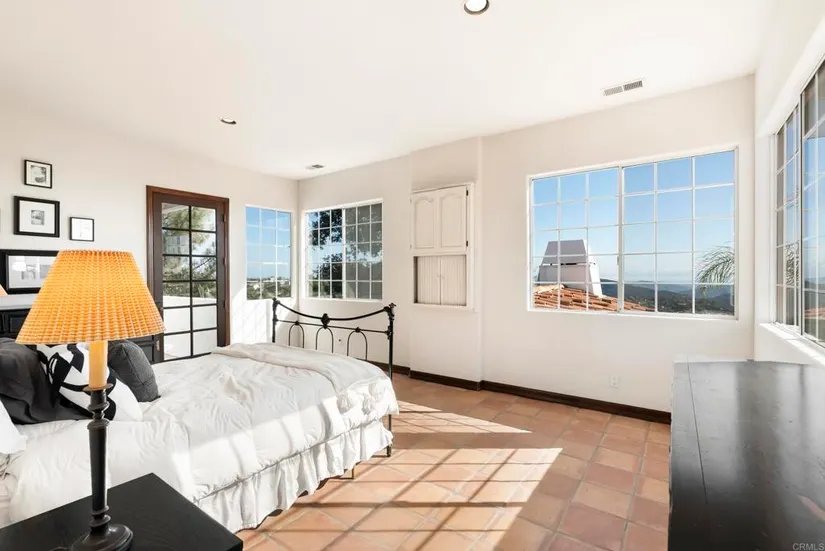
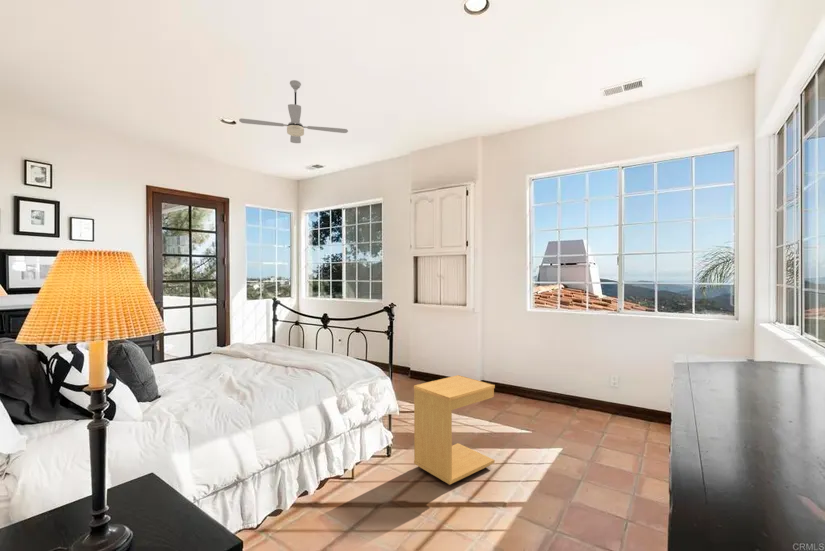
+ ceiling fan (295, 108)
+ side table (451, 426)
